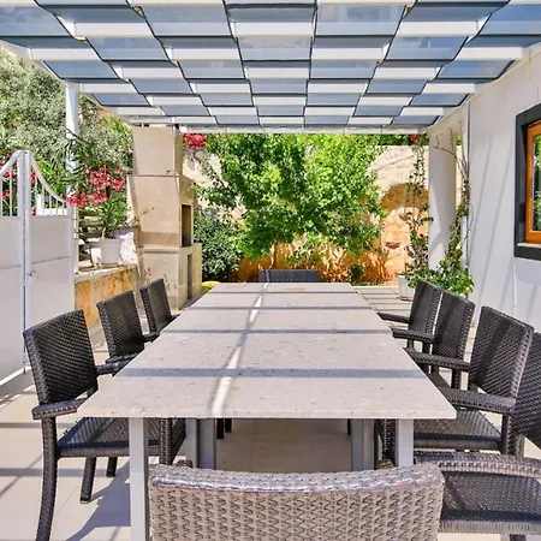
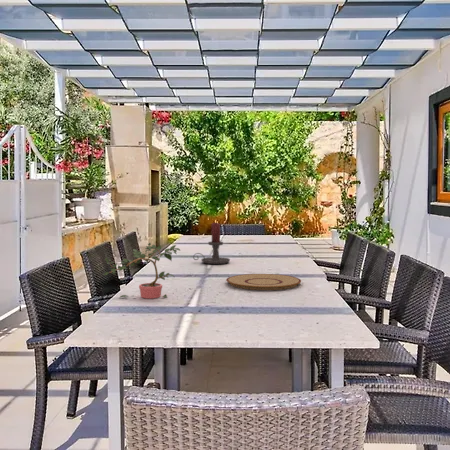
+ potted plant (139, 262)
+ candle holder (211, 242)
+ plate (263, 281)
